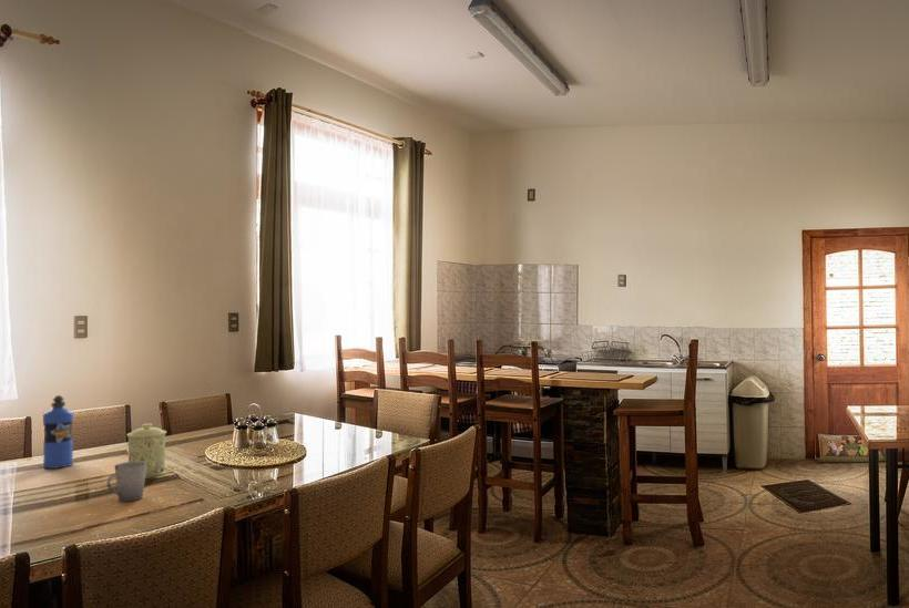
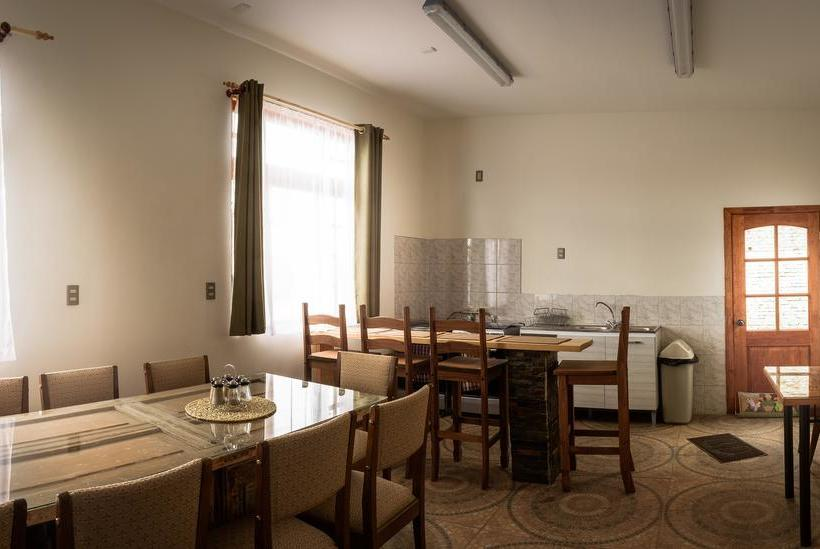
- cup (125, 482)
- mug (147, 450)
- water bottle (58, 430)
